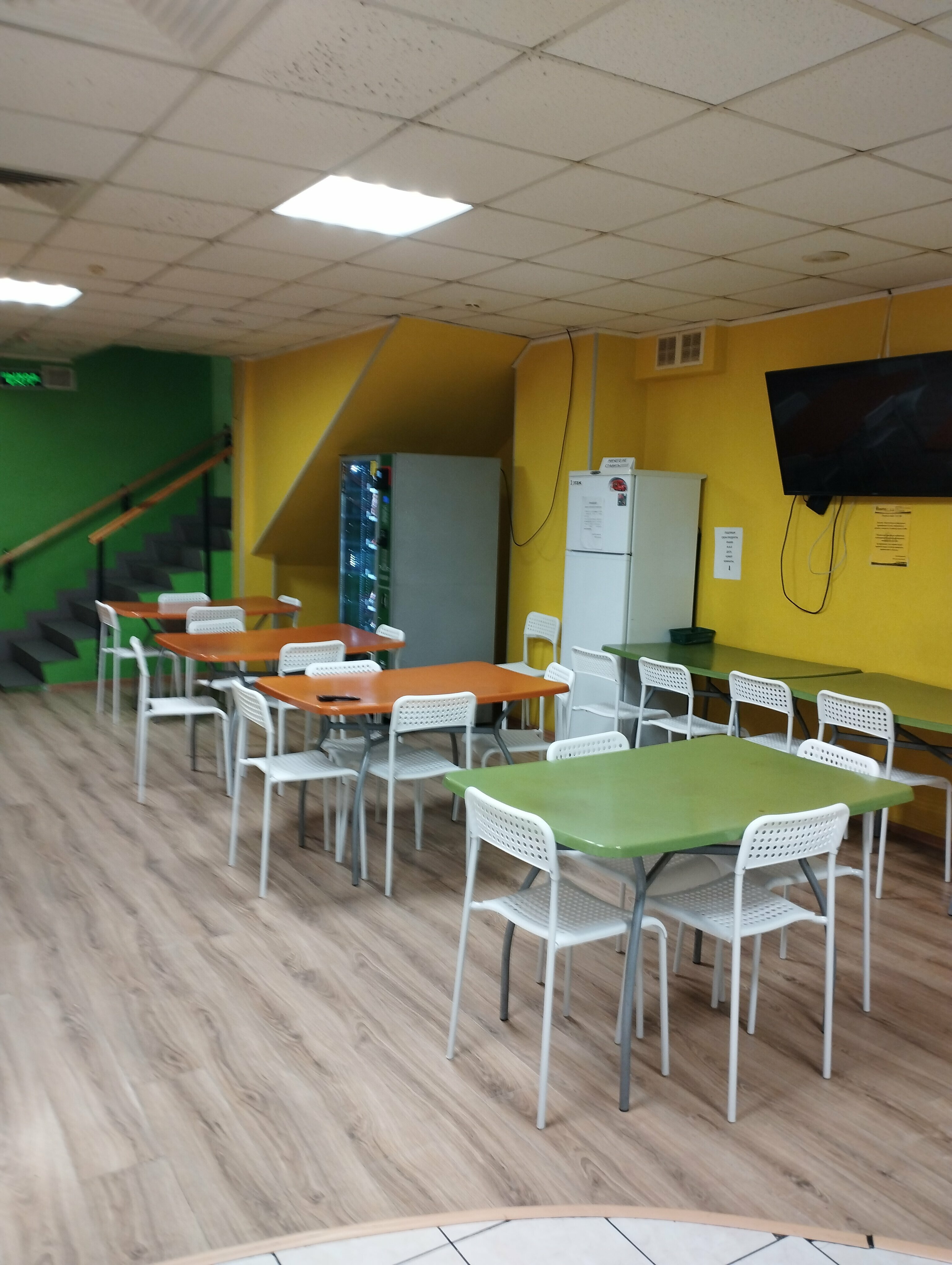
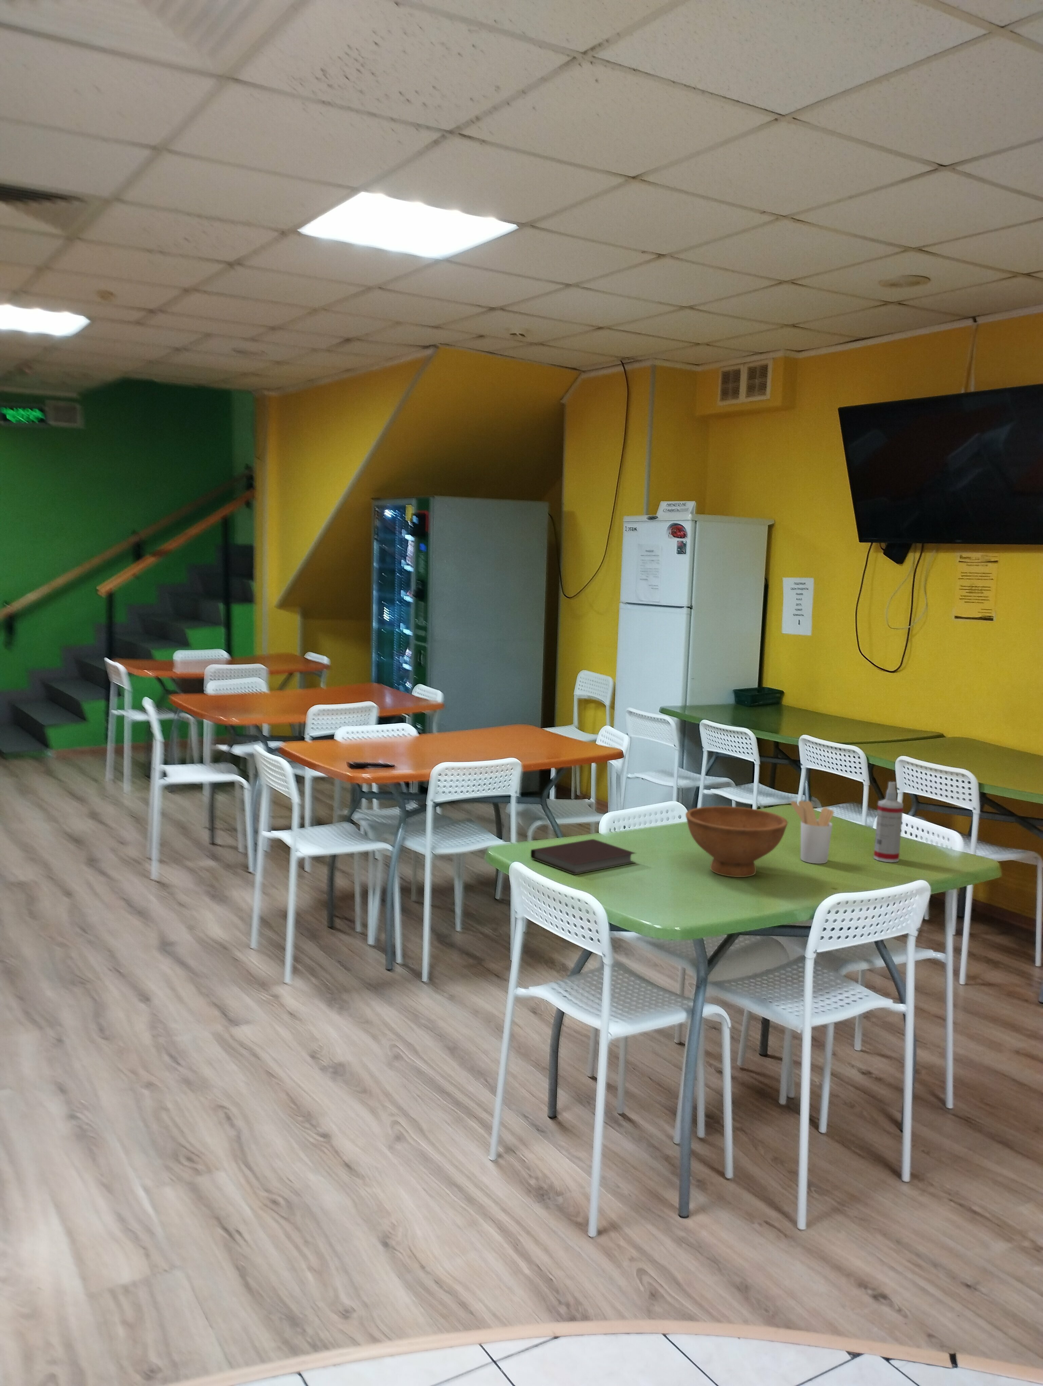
+ utensil holder (811, 831)
+ notebook (583, 856)
+ spray bottle (890, 821)
+ bowl (734, 844)
